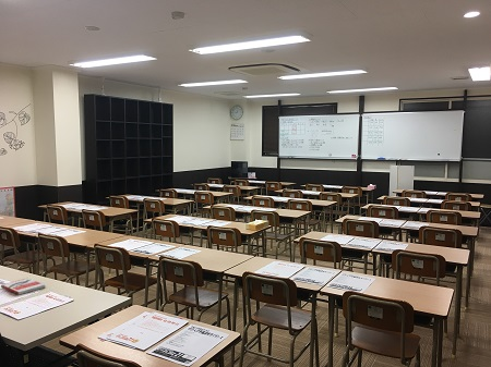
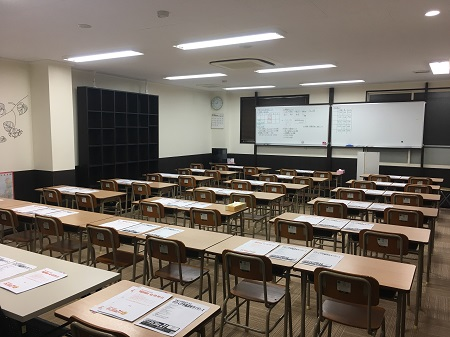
- book (23, 285)
